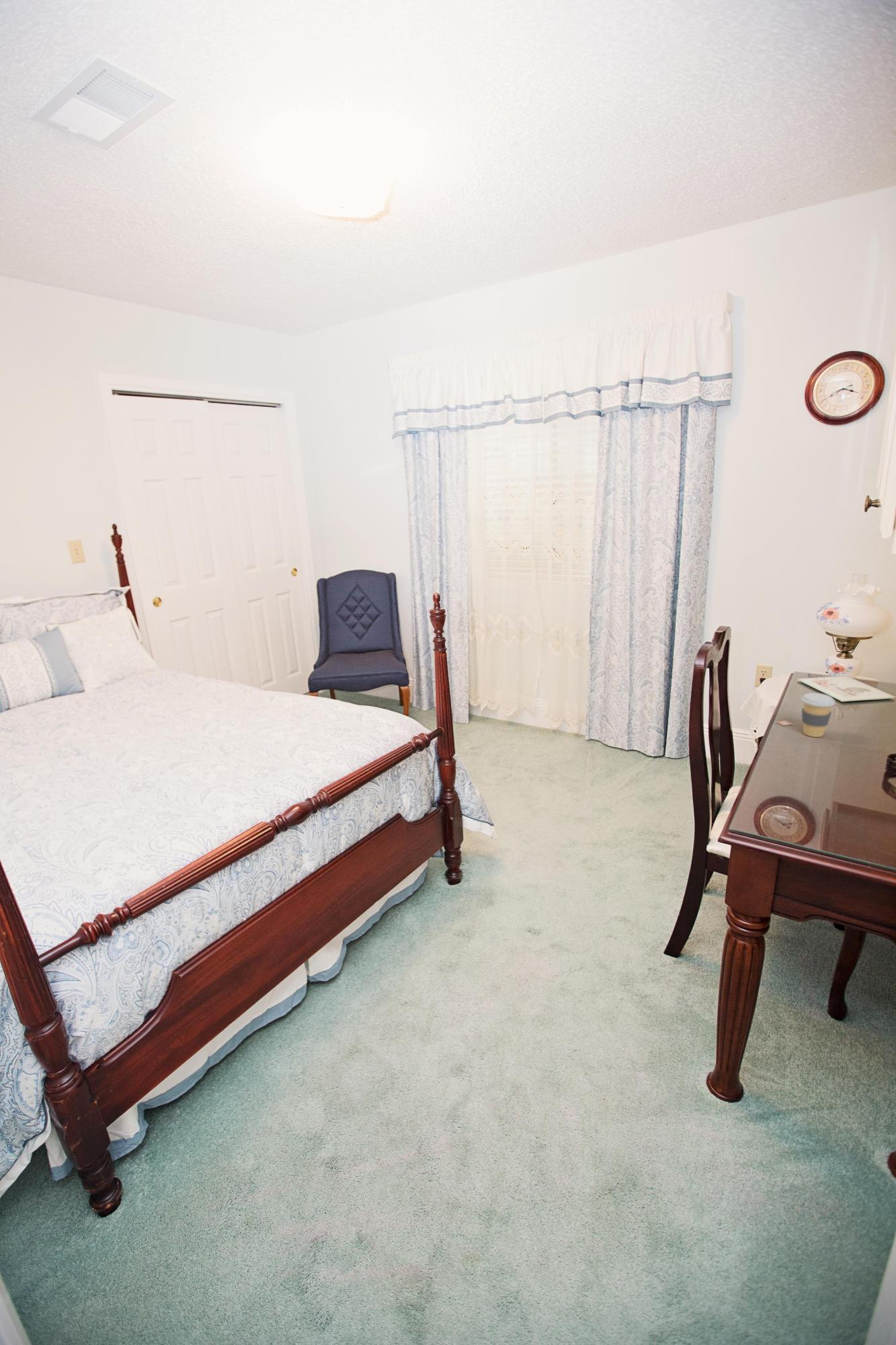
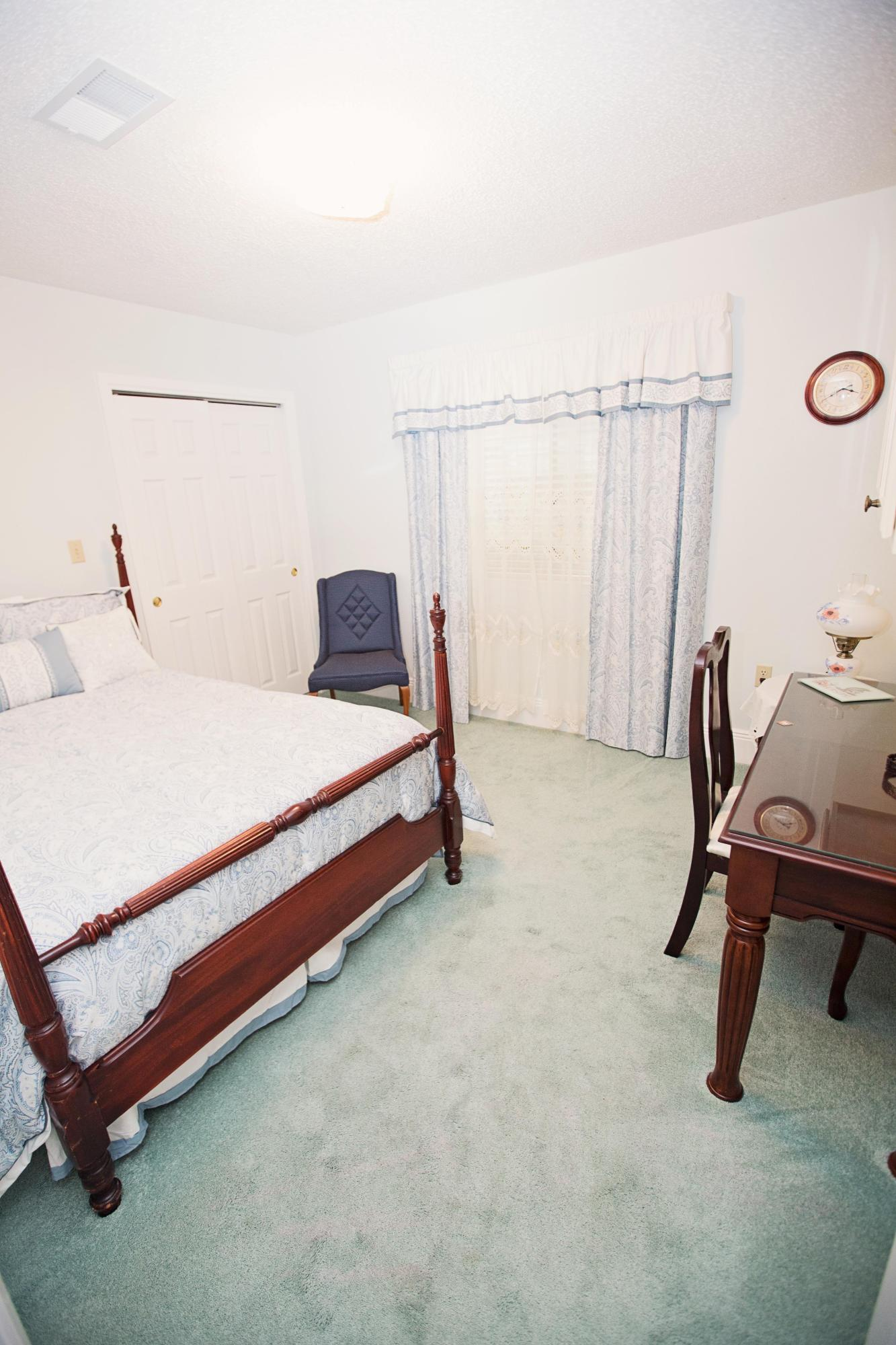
- coffee cup (815, 716)
